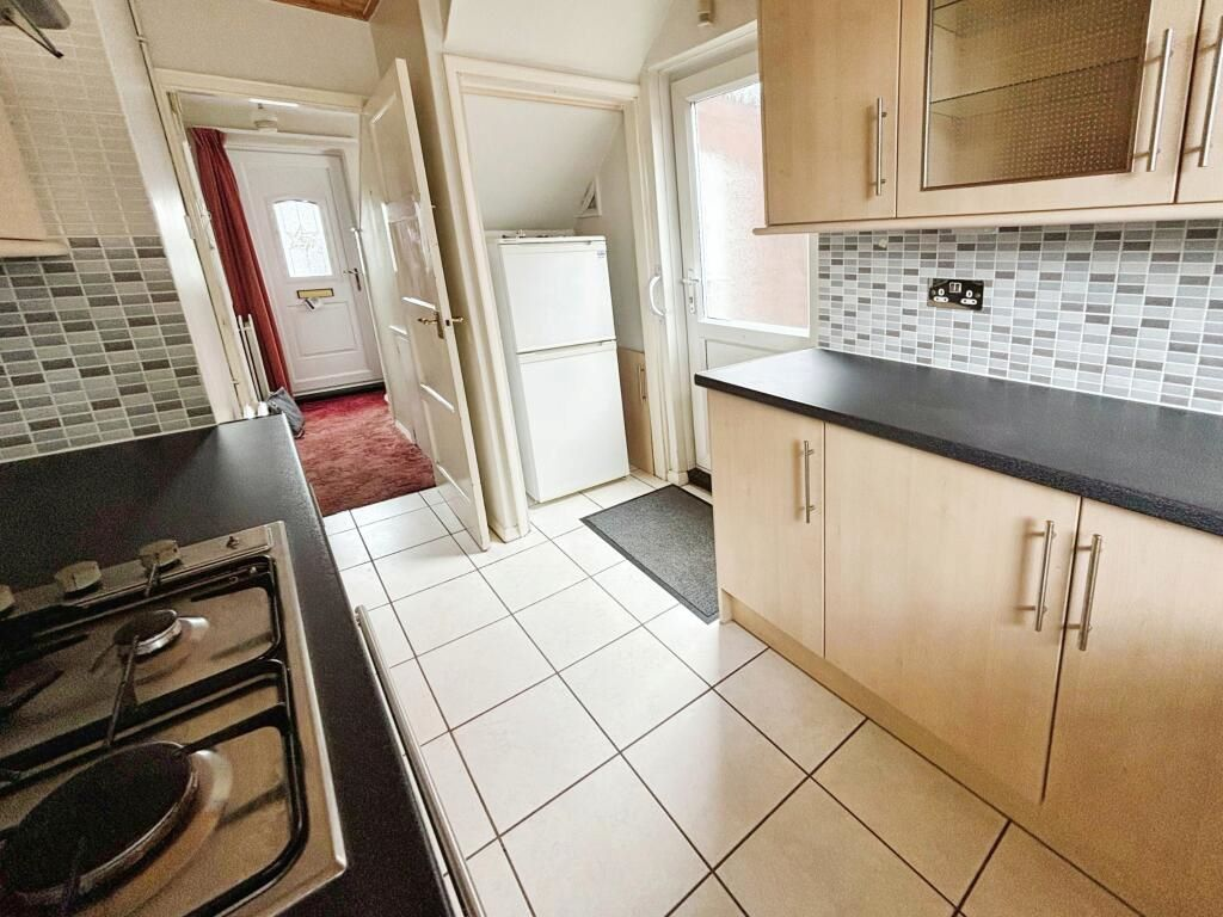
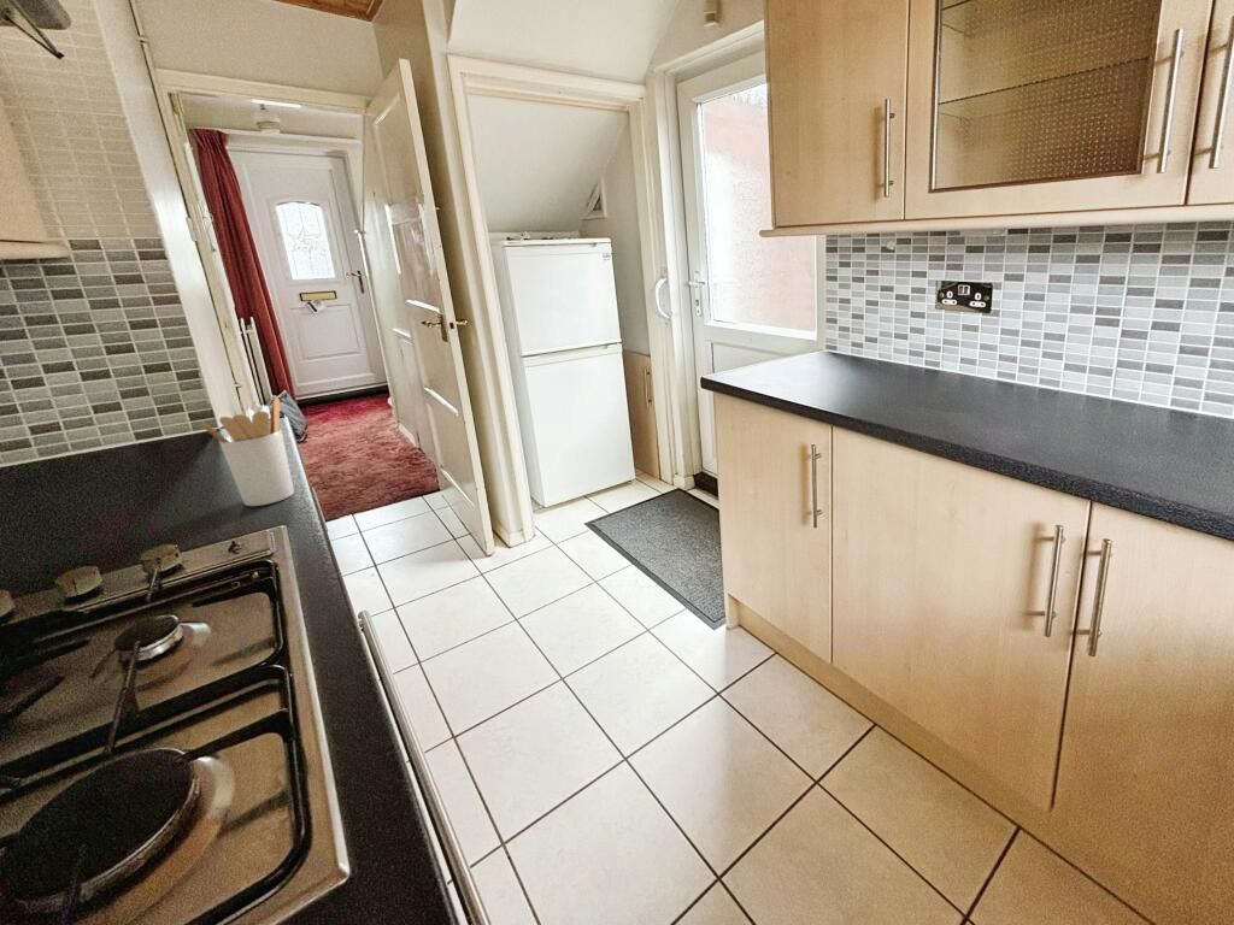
+ utensil holder (255, 453)
